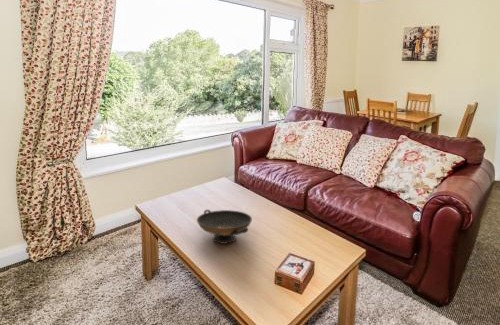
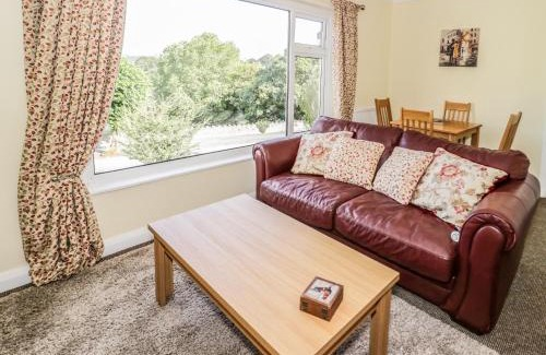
- decorative bowl (224, 228)
